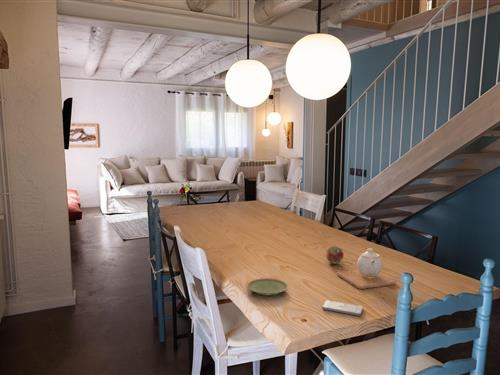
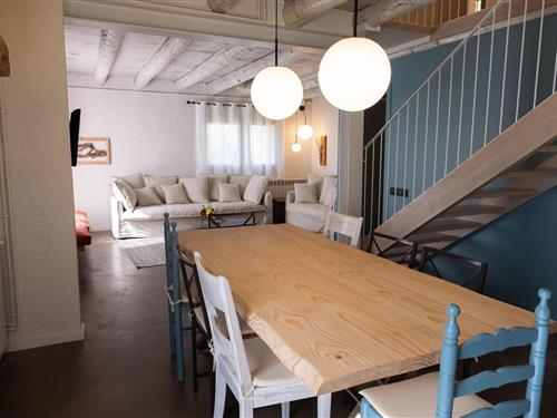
- fruit (334, 255)
- teapot (366, 263)
- smartphone (342, 307)
- plate (267, 287)
